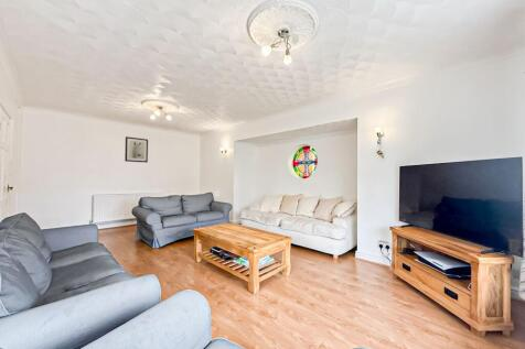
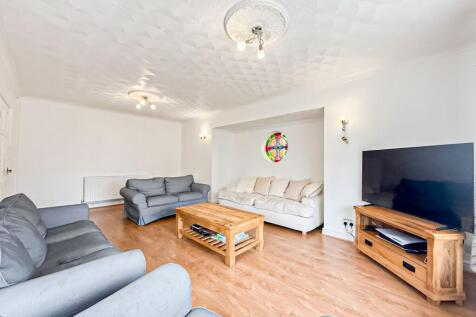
- wall art (137, 150)
